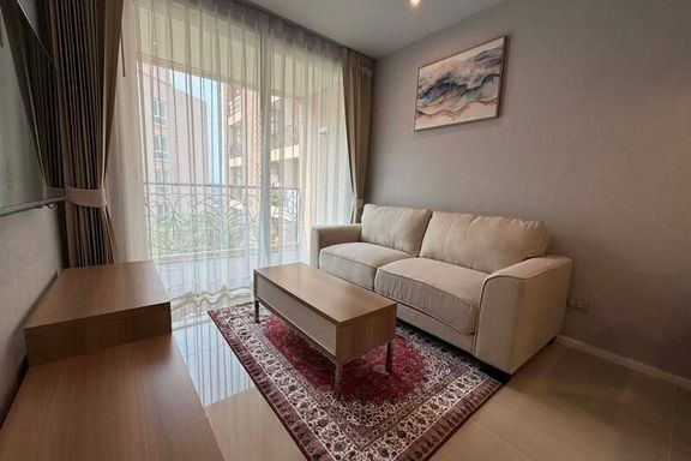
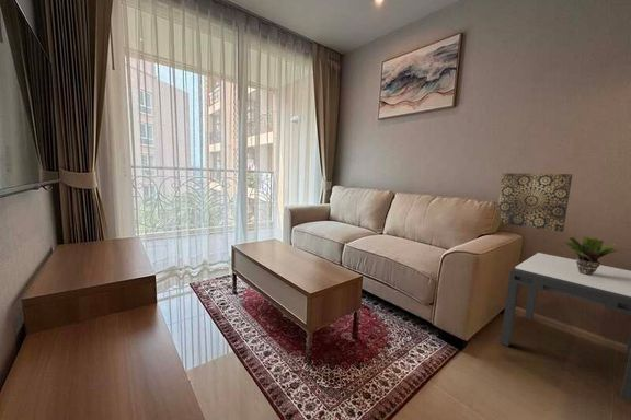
+ potted plant (589, 255)
+ side table (578, 299)
+ wall art (530, 200)
